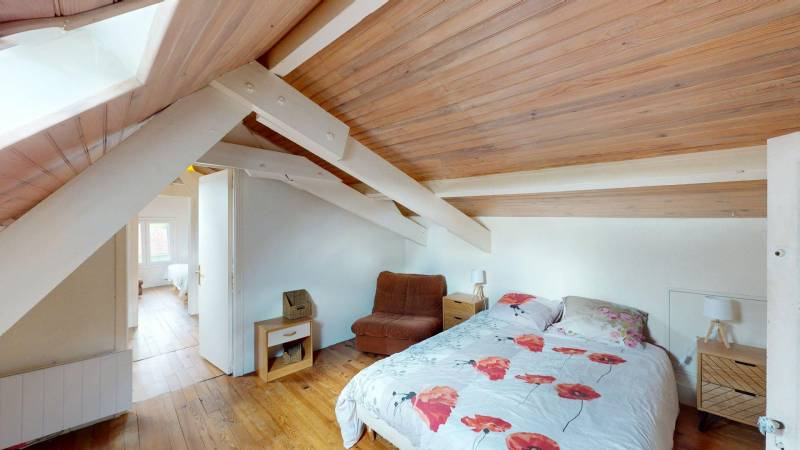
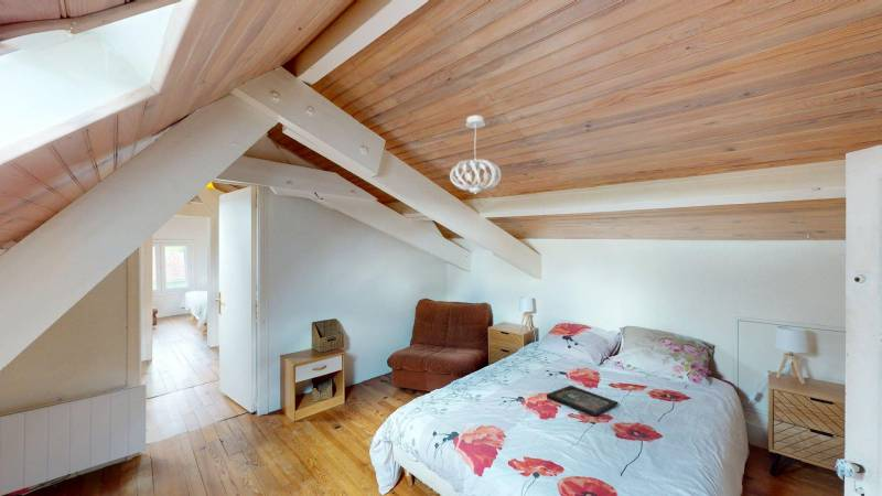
+ tray (581, 399)
+ pendant light (475, 155)
